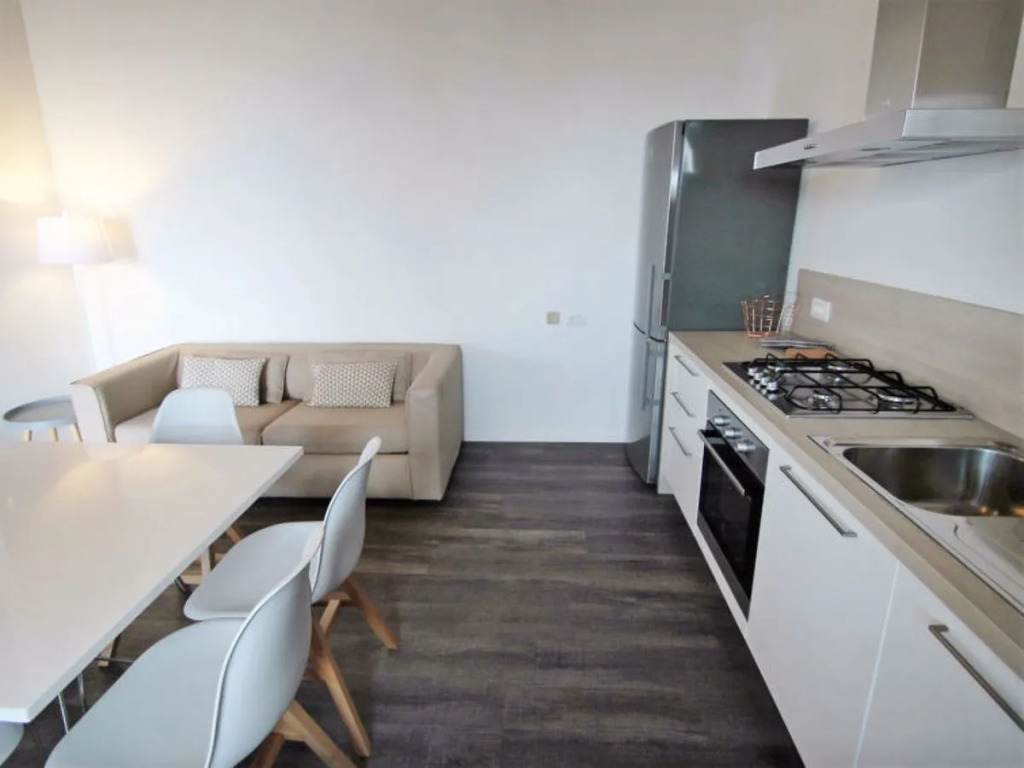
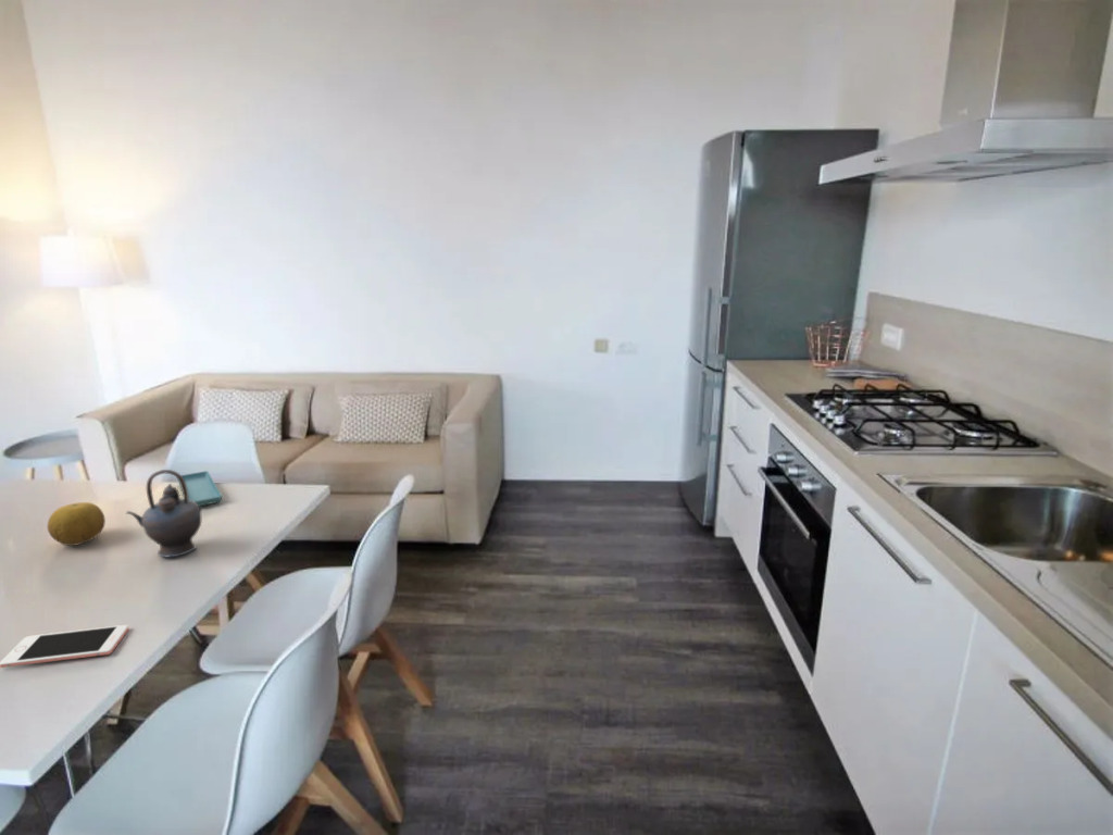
+ fruit (76, 523)
+ teapot (164, 511)
+ cell phone (66, 645)
+ saucer (198, 488)
